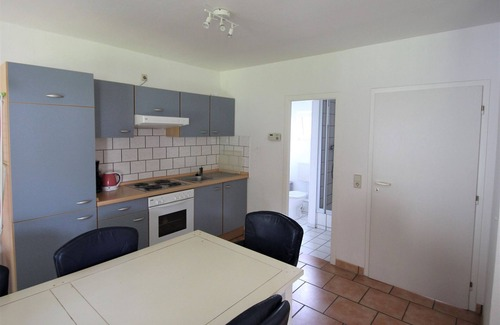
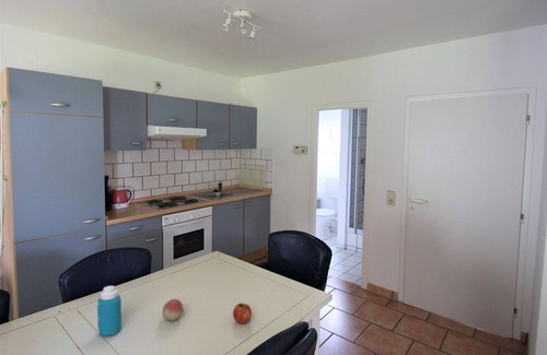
+ fruit (242, 311)
+ fruit (172, 309)
+ bottle (109, 309)
